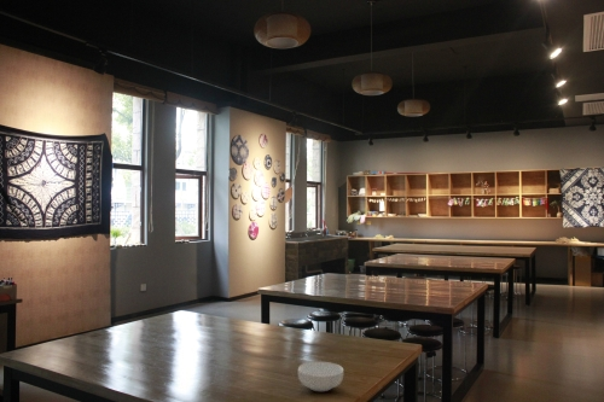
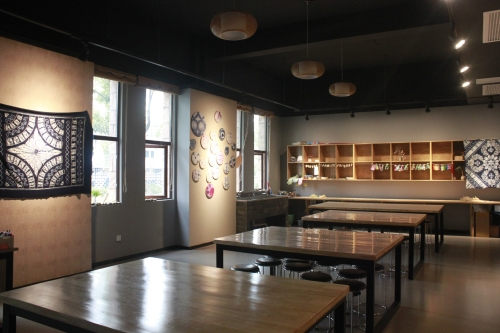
- cereal bowl (320, 378)
